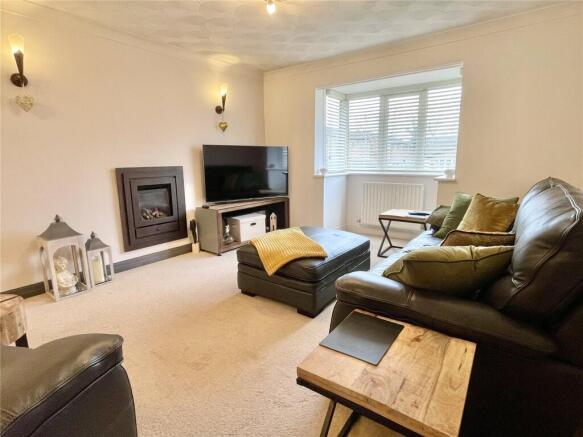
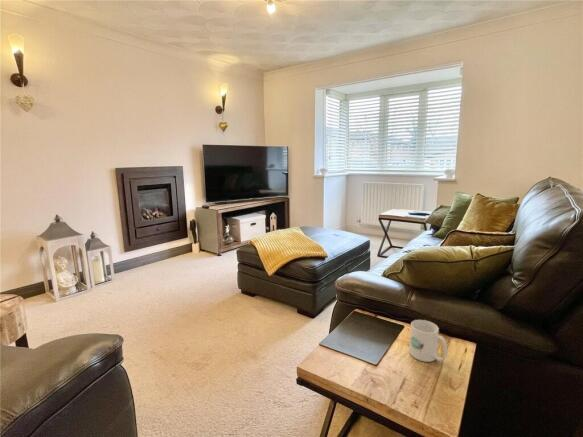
+ mug (428, 342)
